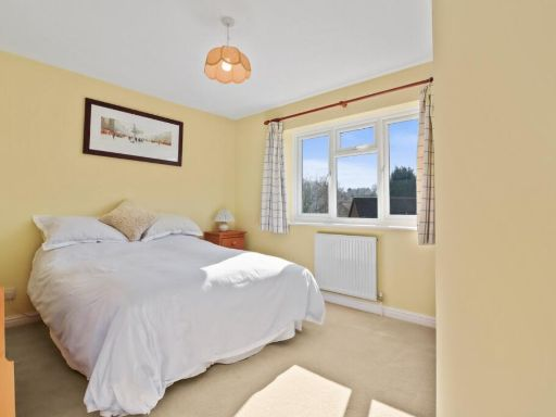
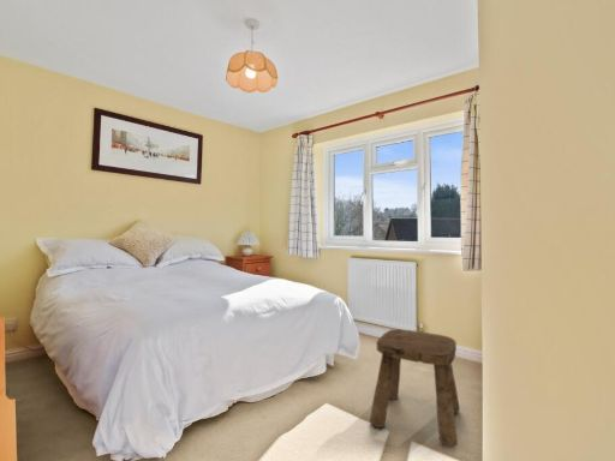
+ stool (416, 361)
